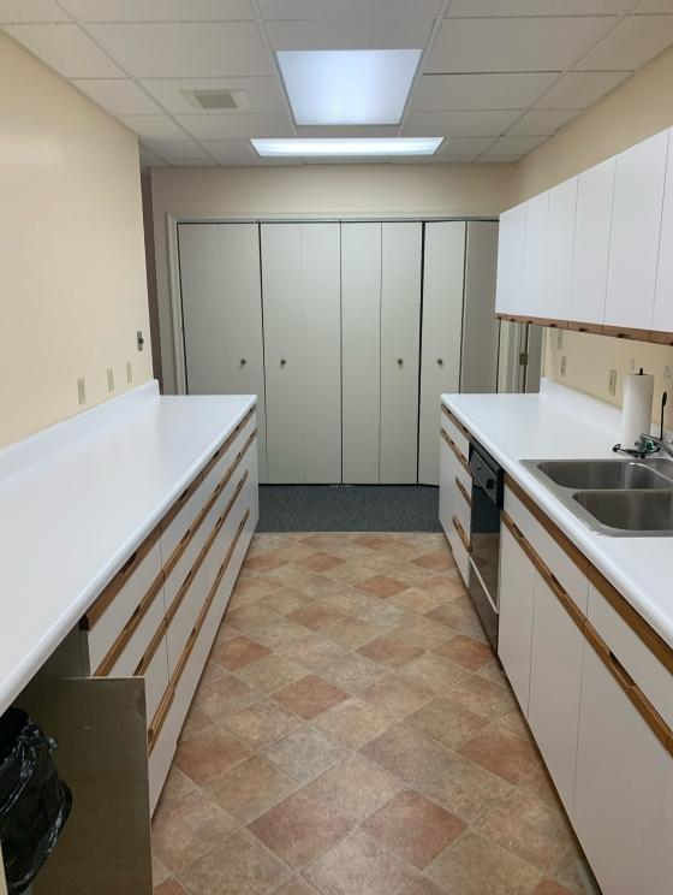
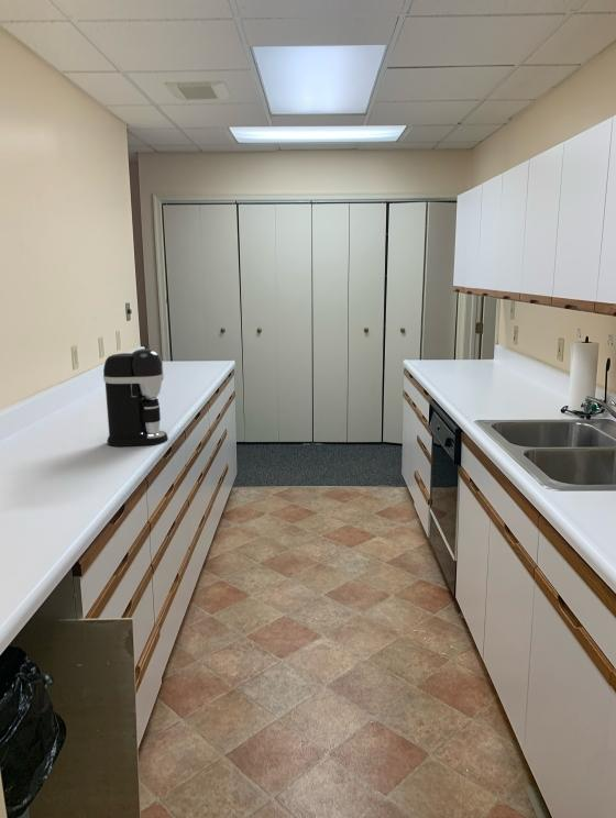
+ coffee maker (134, 396)
